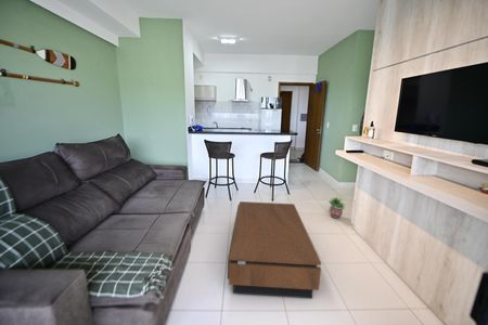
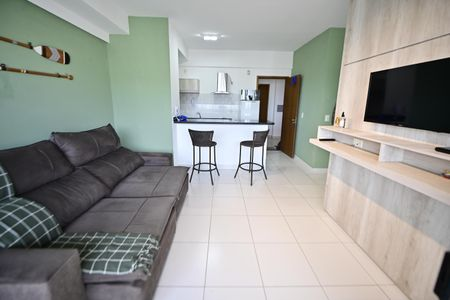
- coffee table (268, 238)
- potted plant (336, 207)
